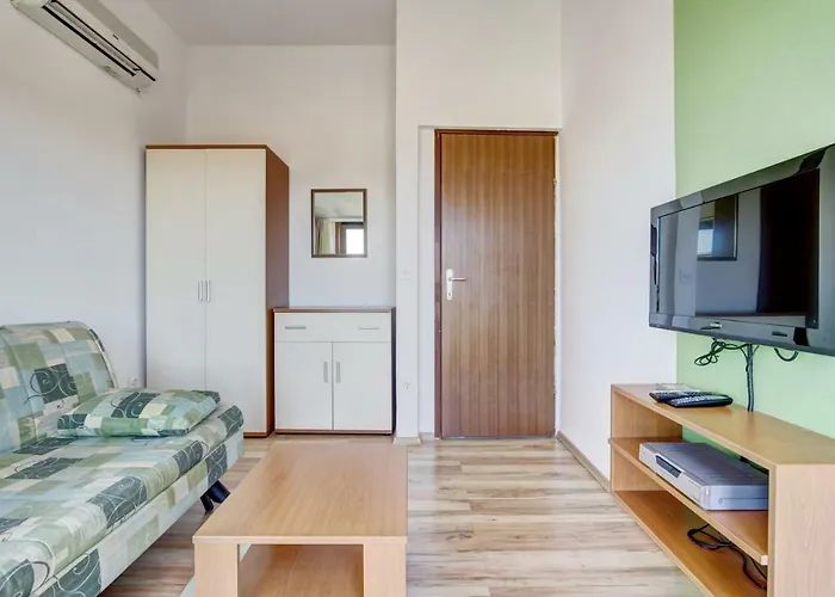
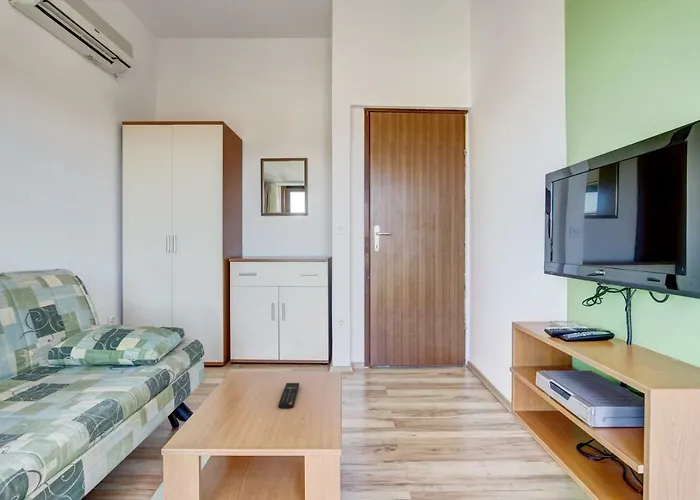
+ remote control (289, 395)
